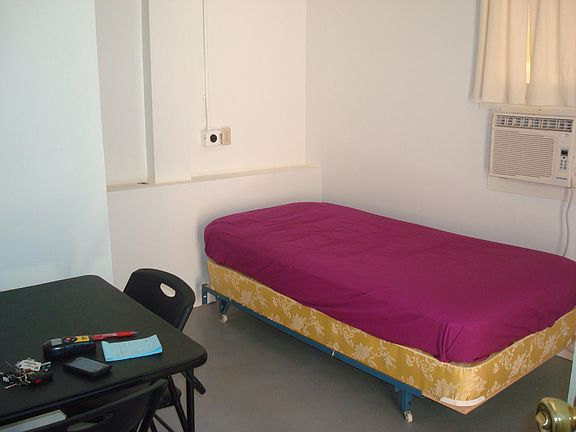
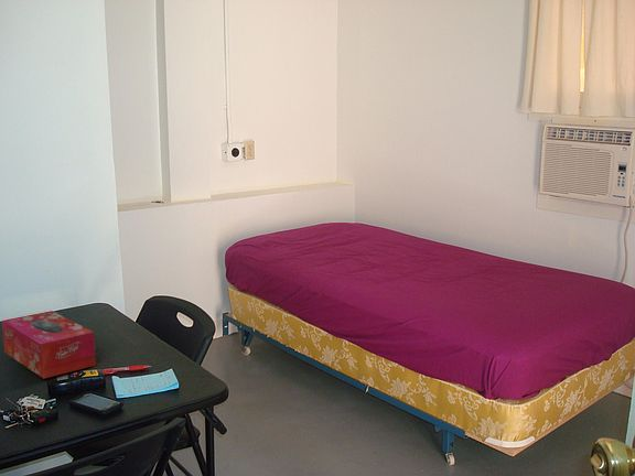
+ tissue box (47, 342)
